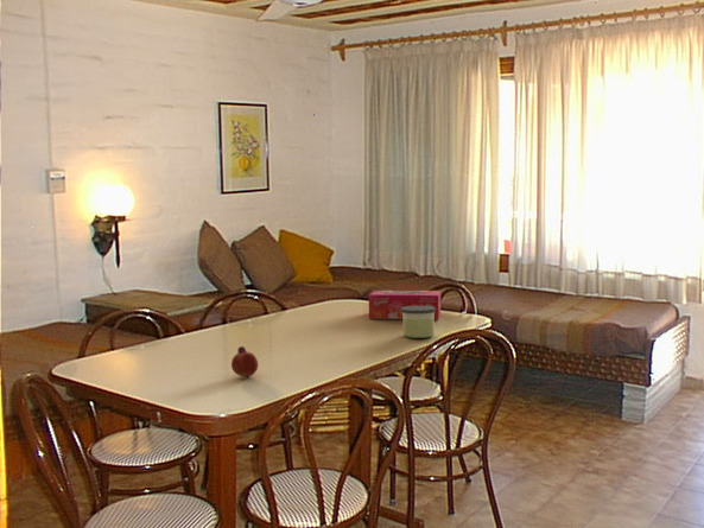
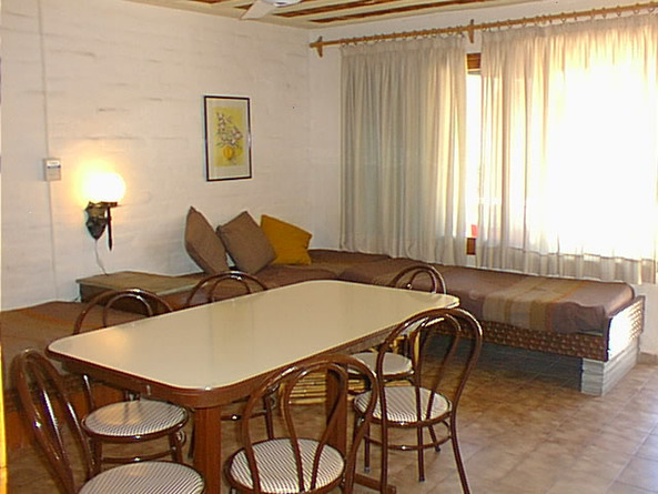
- tissue box (405, 304)
- fruit (245, 362)
- candle (418, 322)
